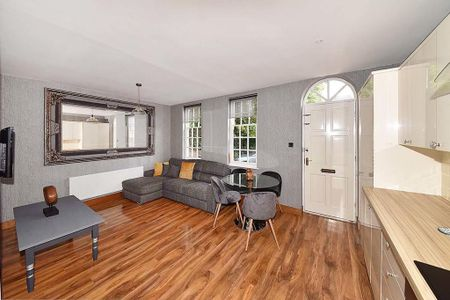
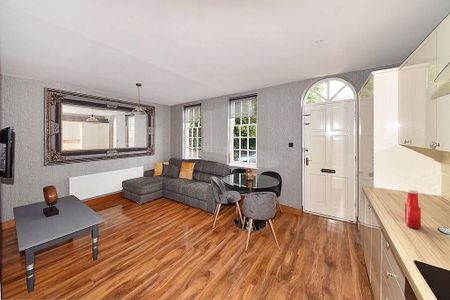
+ soap bottle (412, 207)
